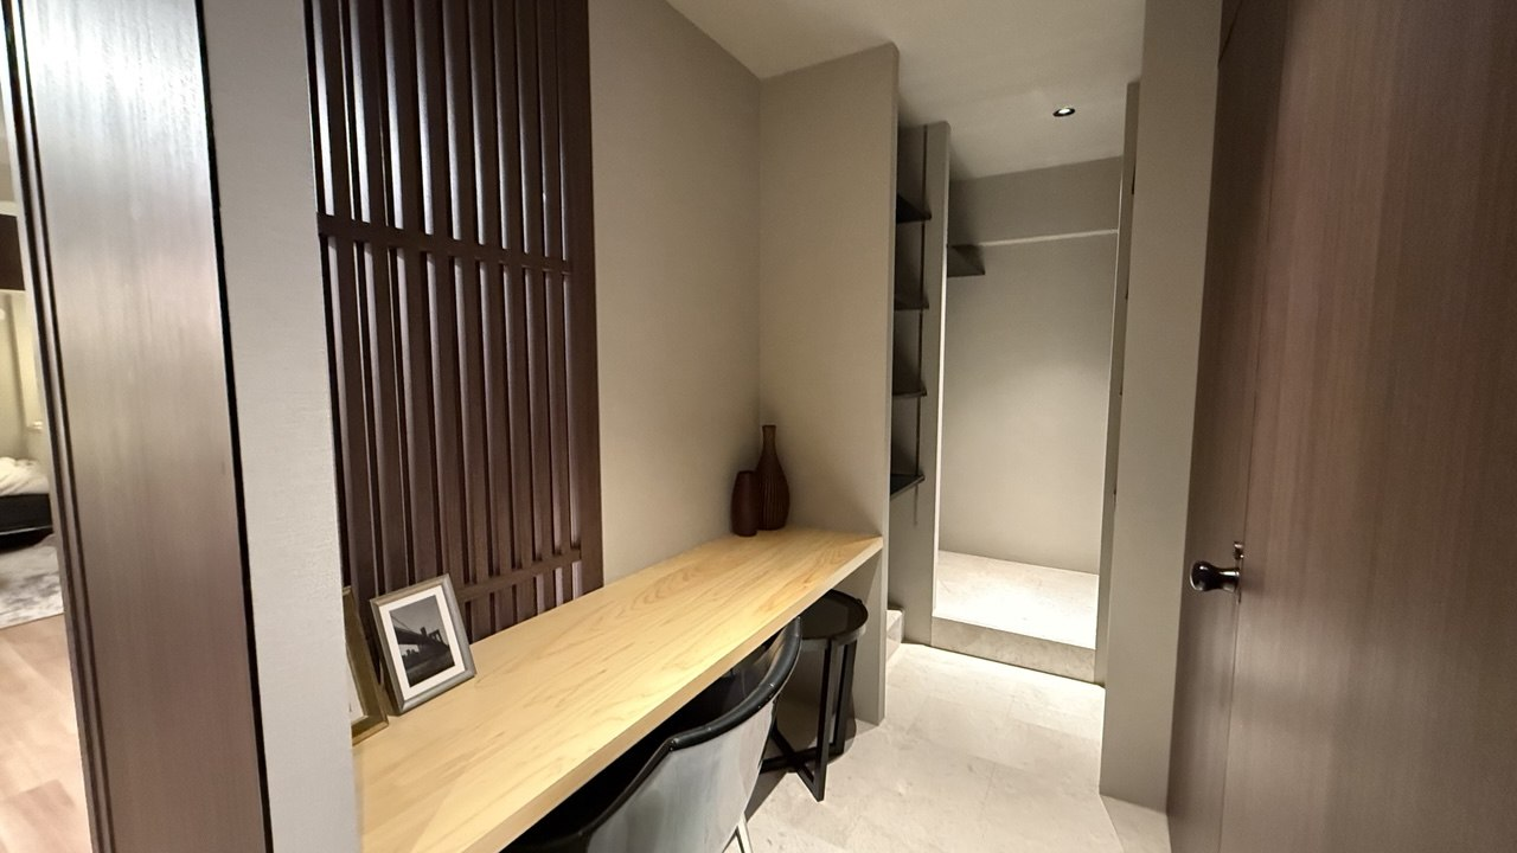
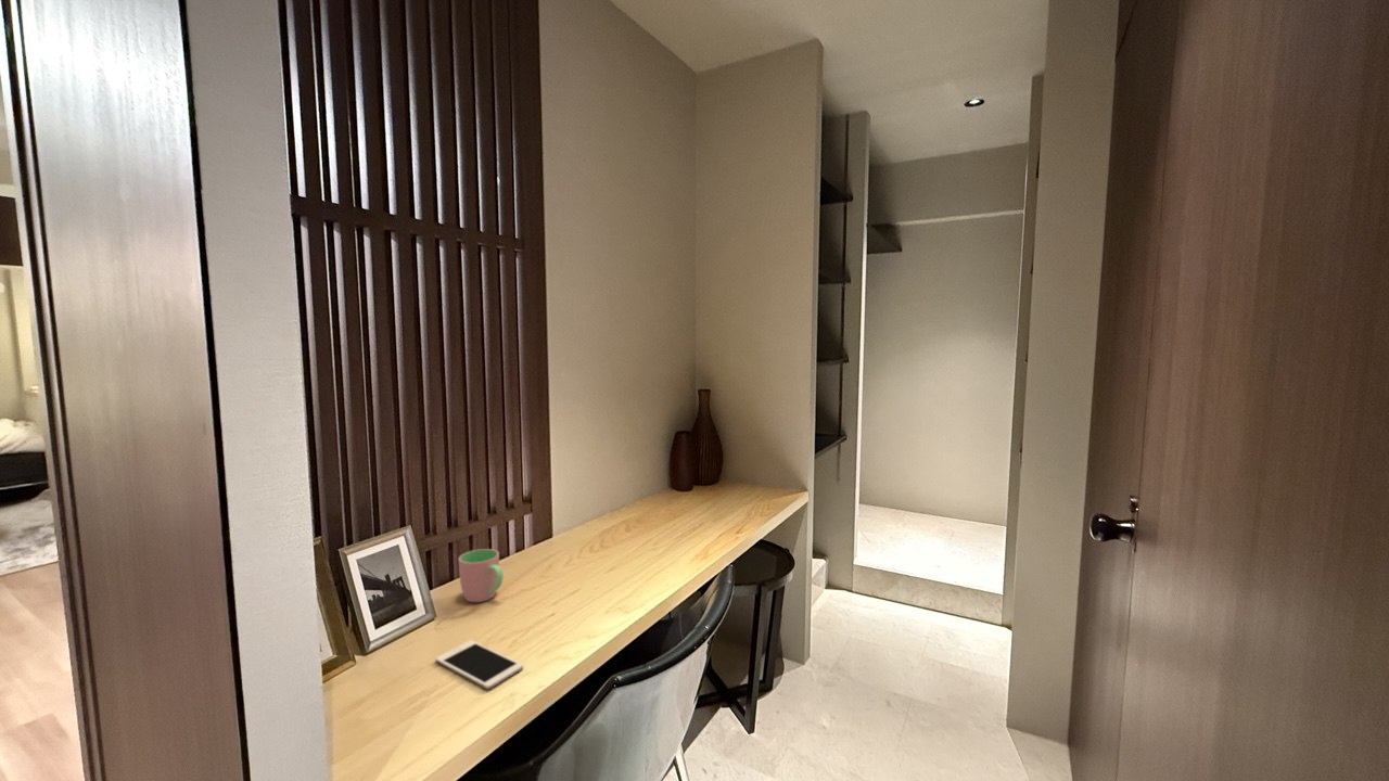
+ cup (483, 577)
+ cell phone (479, 663)
